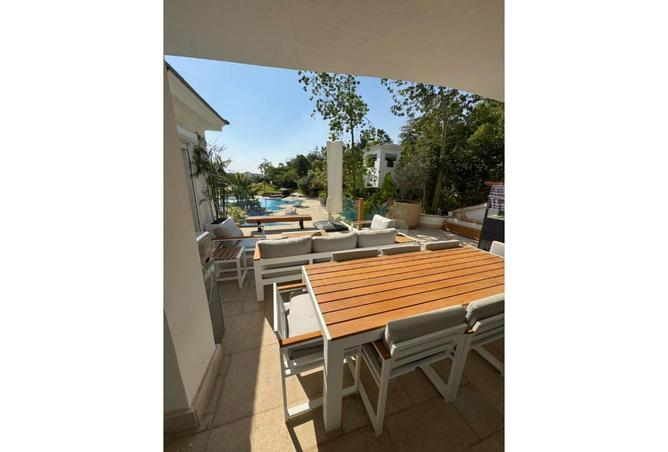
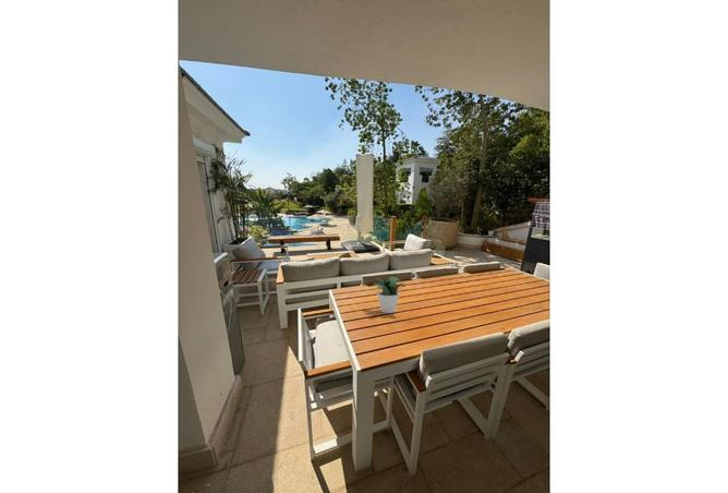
+ potted plant (388, 293)
